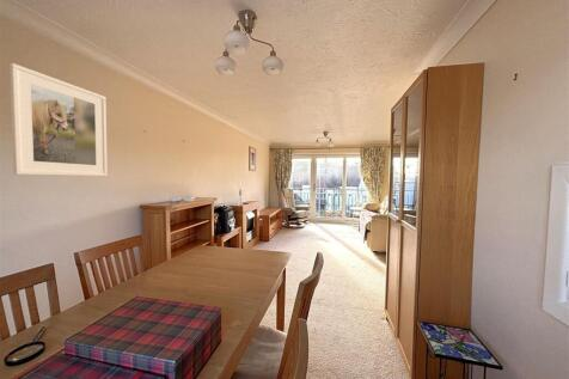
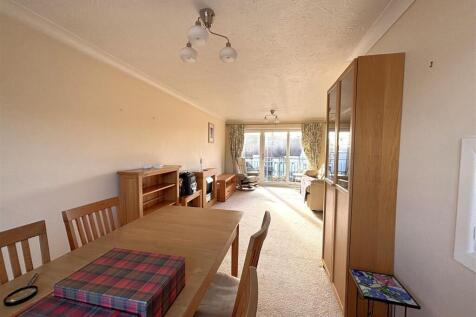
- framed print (67, 129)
